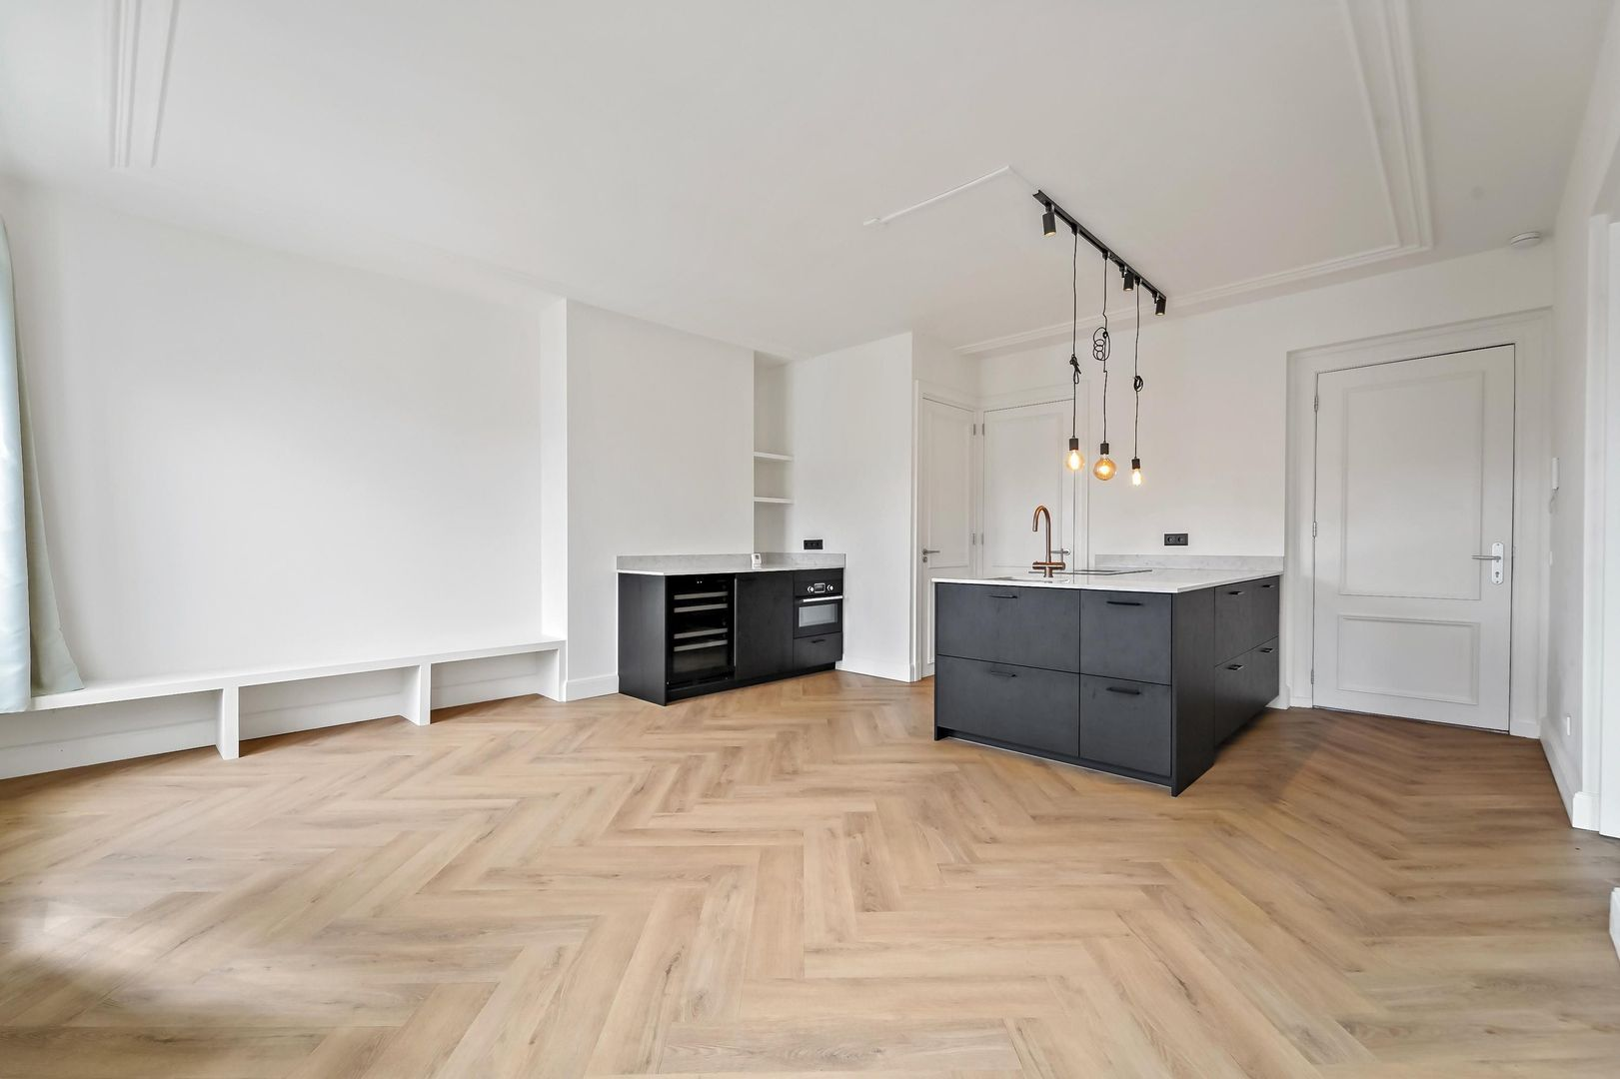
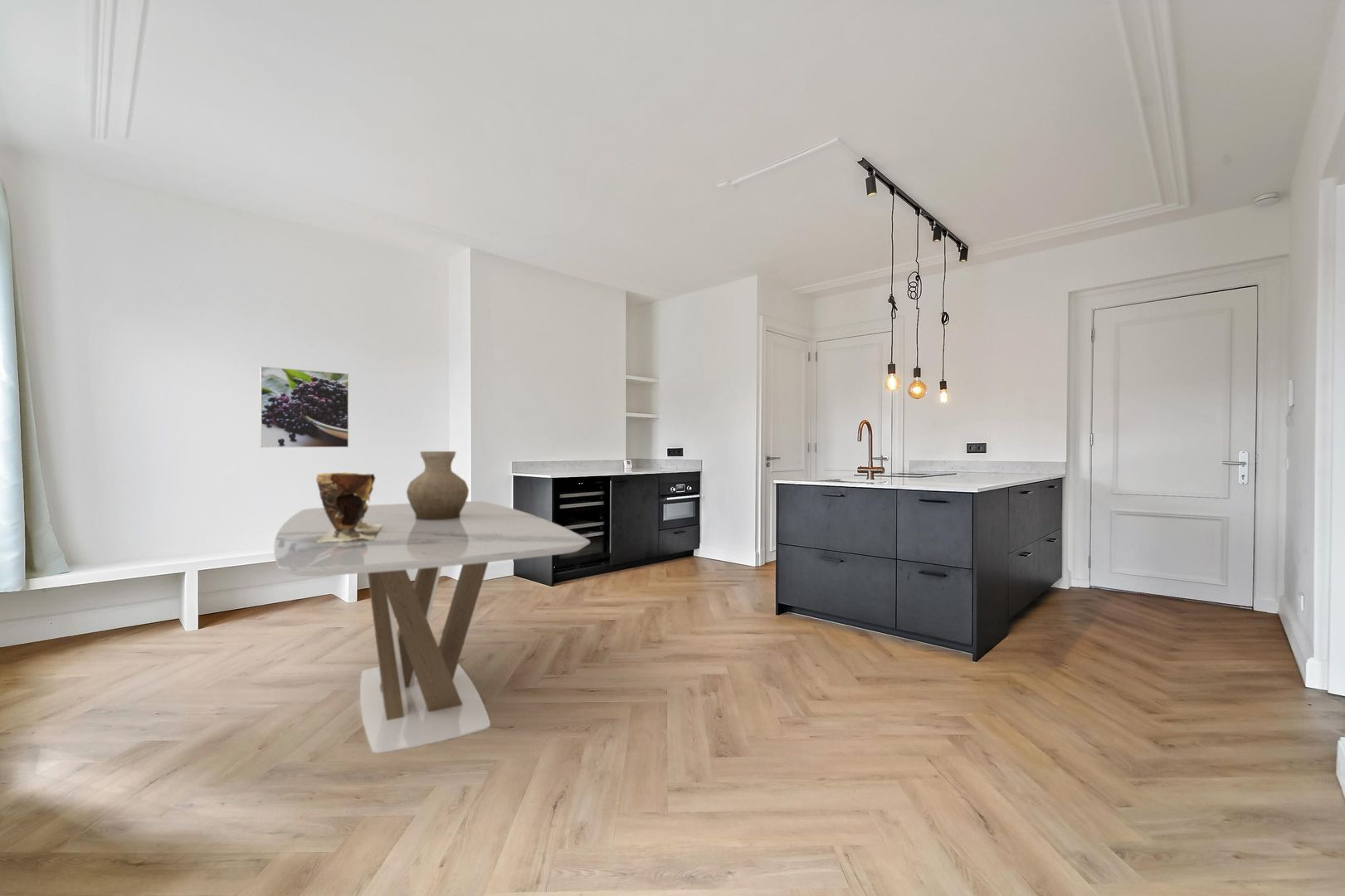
+ dining table (419, 608)
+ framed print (305, 408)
+ vase (437, 484)
+ clay pot (350, 501)
